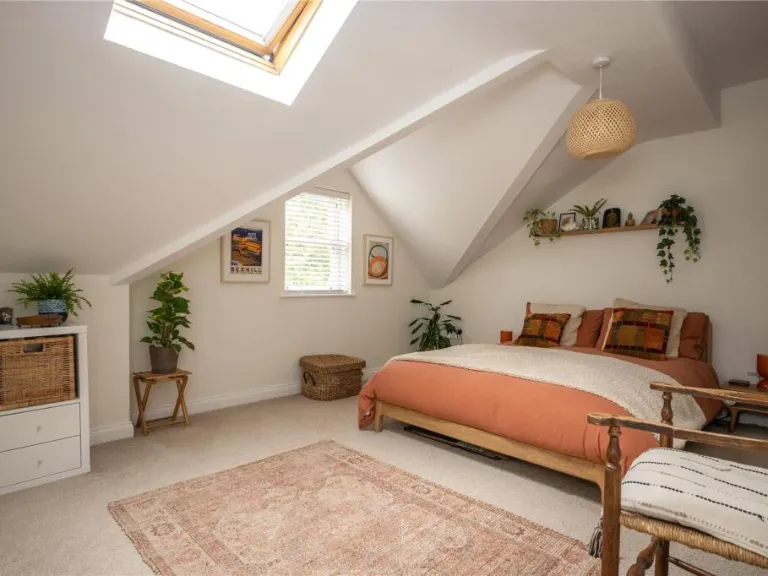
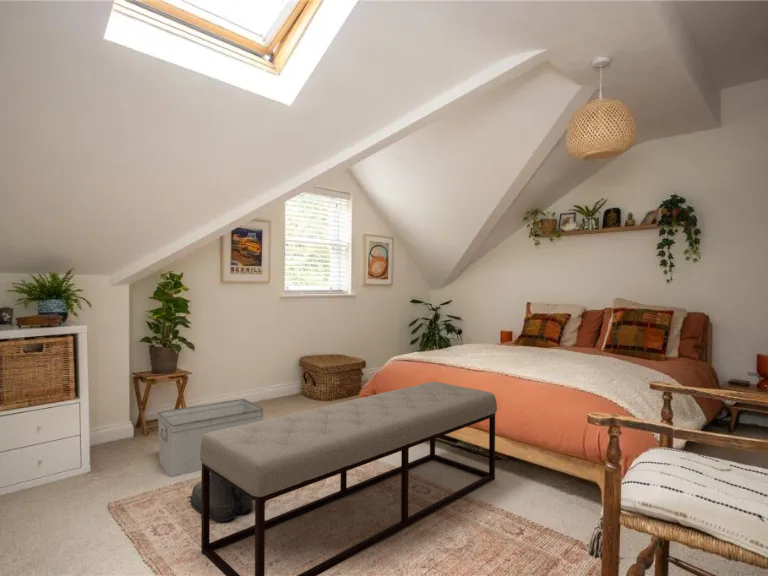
+ boots (219, 477)
+ storage bin (211, 431)
+ bench (372, 459)
